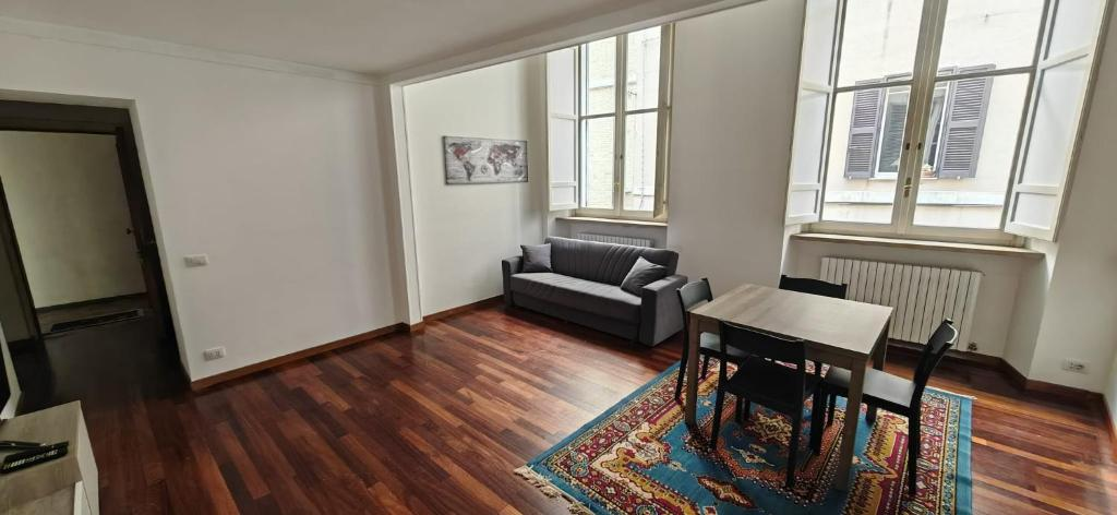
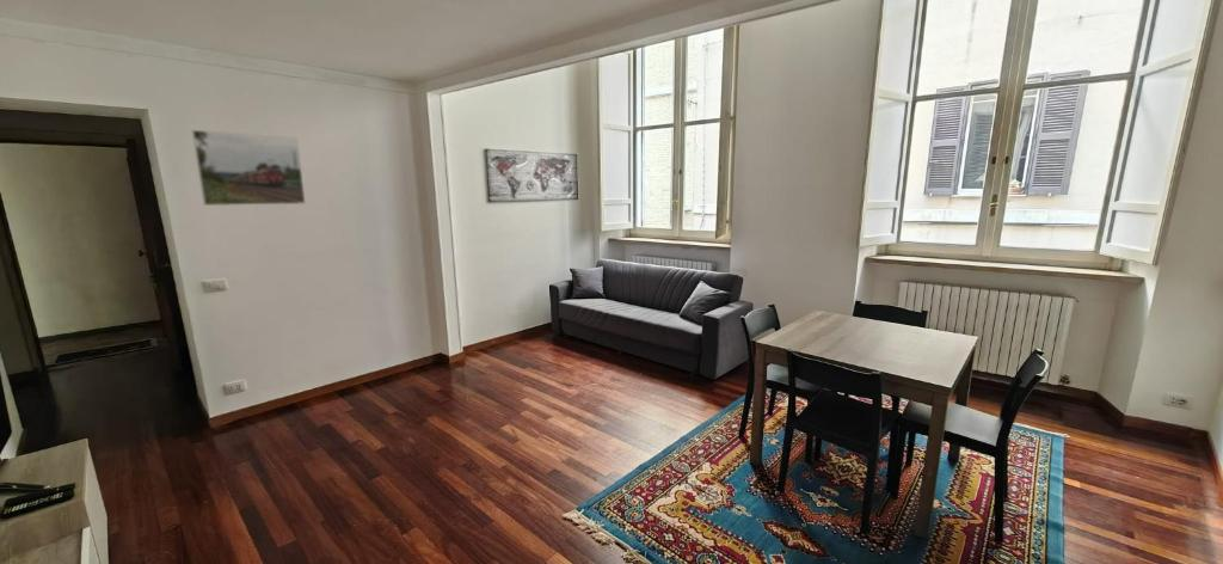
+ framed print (252, 170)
